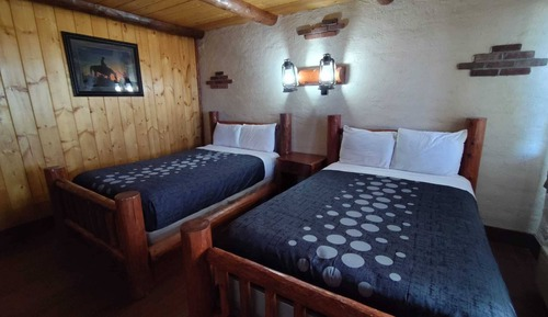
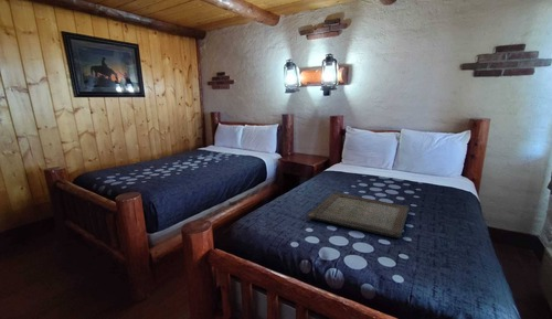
+ serving tray (360, 211)
